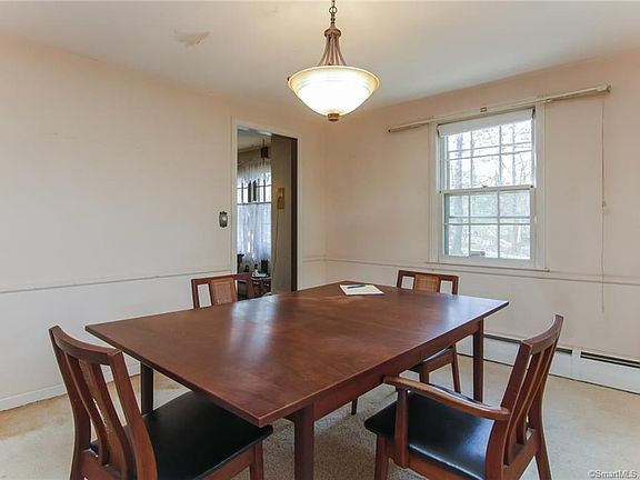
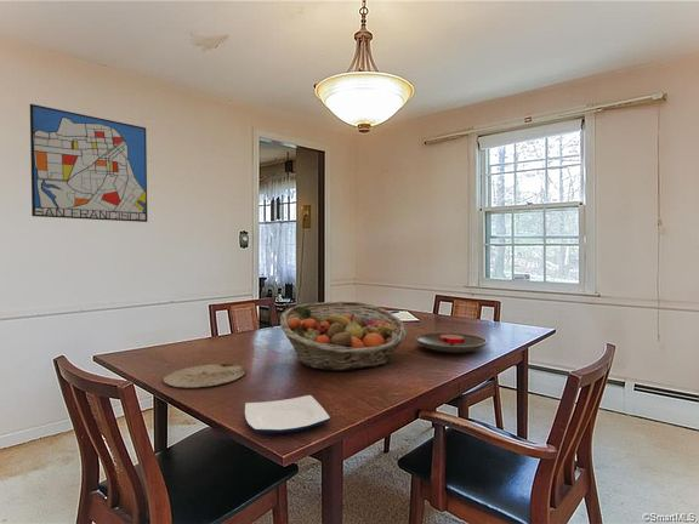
+ plate (285, 415)
+ plate (450, 342)
+ fruit basket (343, 332)
+ plate (205, 372)
+ wall art (93, 167)
